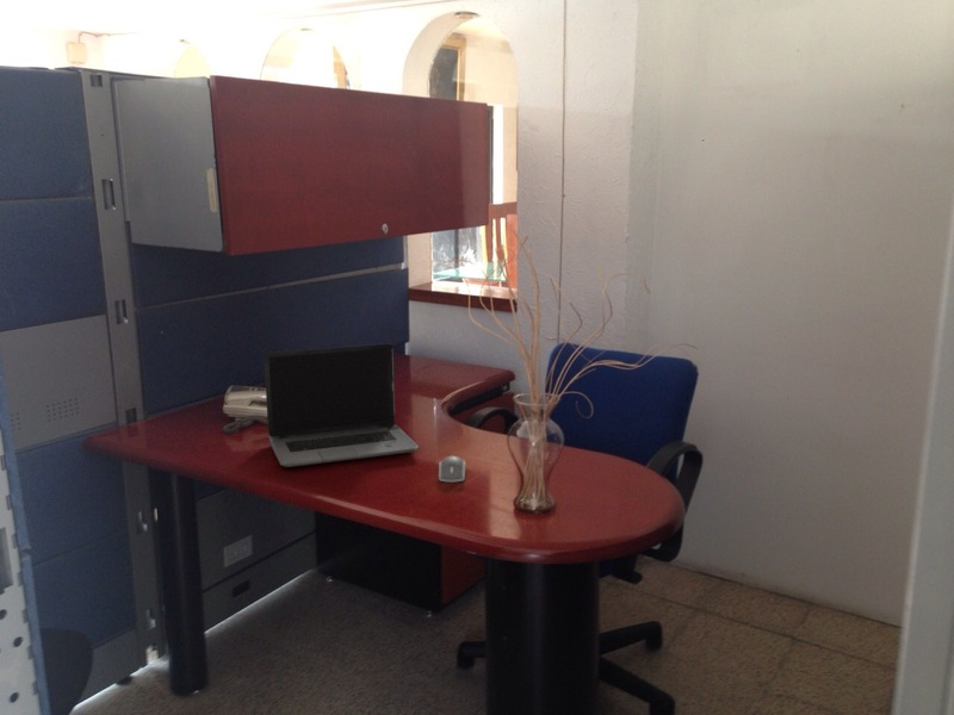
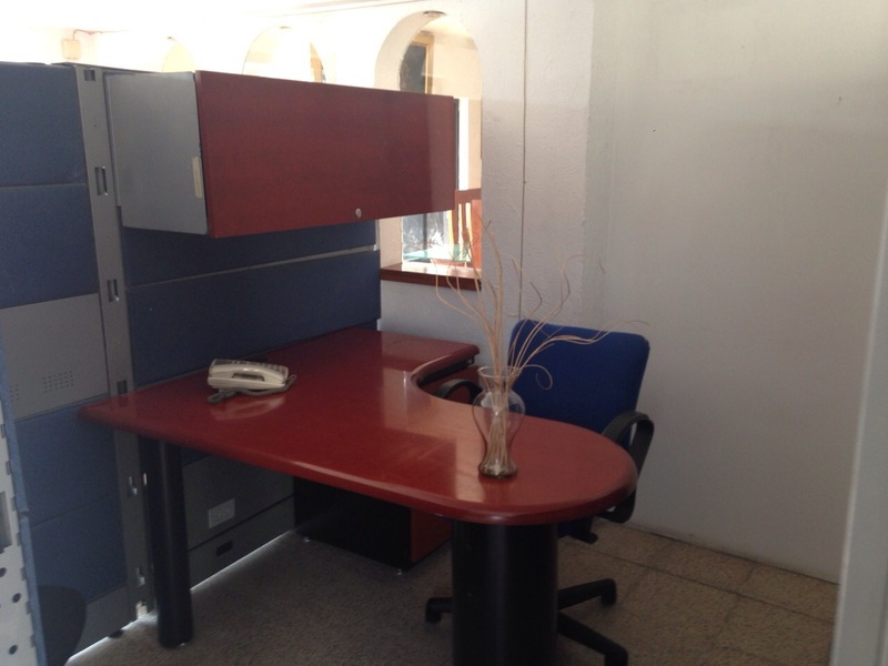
- computer mouse (452, 465)
- laptop computer (340, 403)
